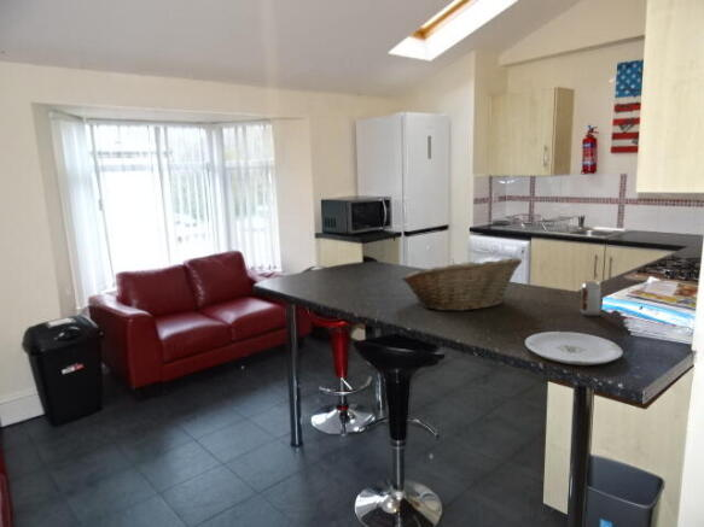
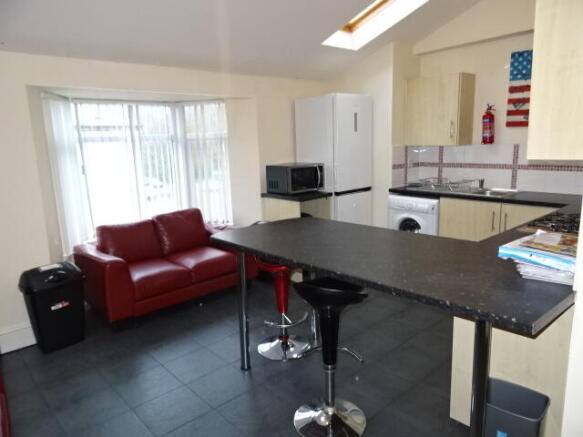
- plate (571, 349)
- beverage can (590, 298)
- fruit basket (461, 279)
